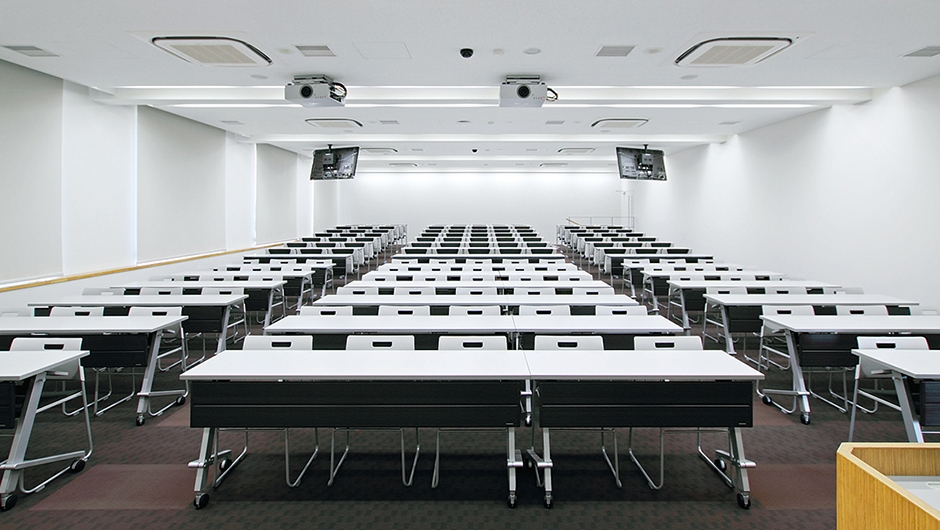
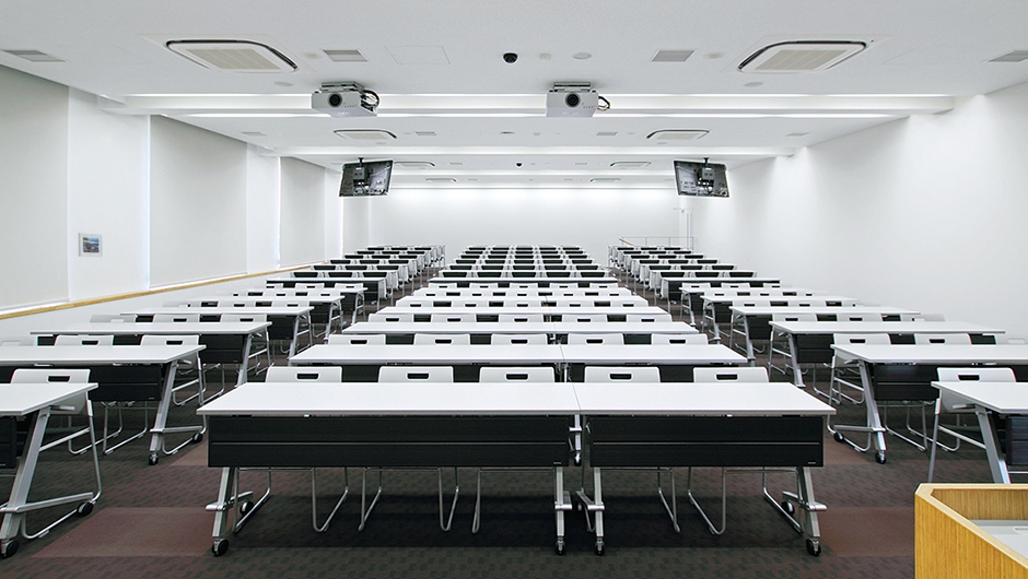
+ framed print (90, 245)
